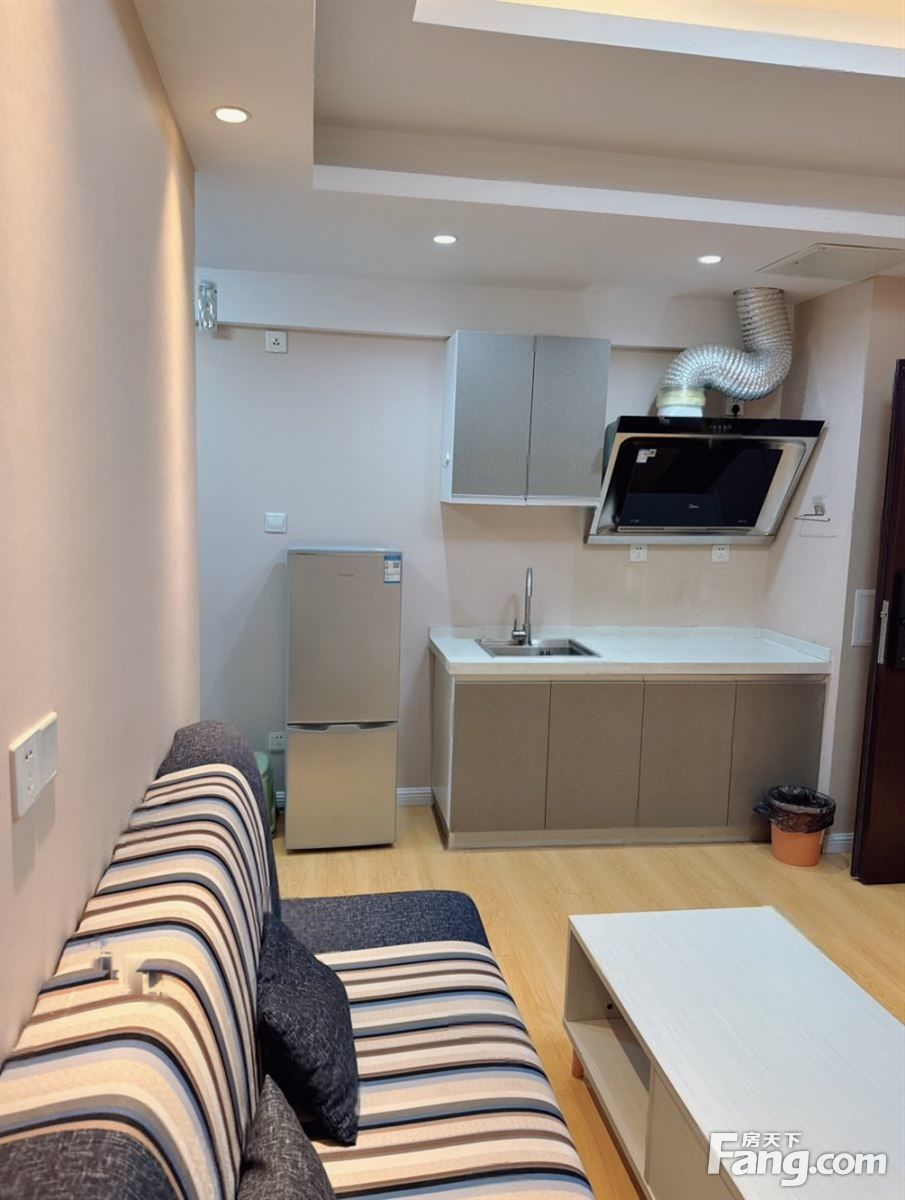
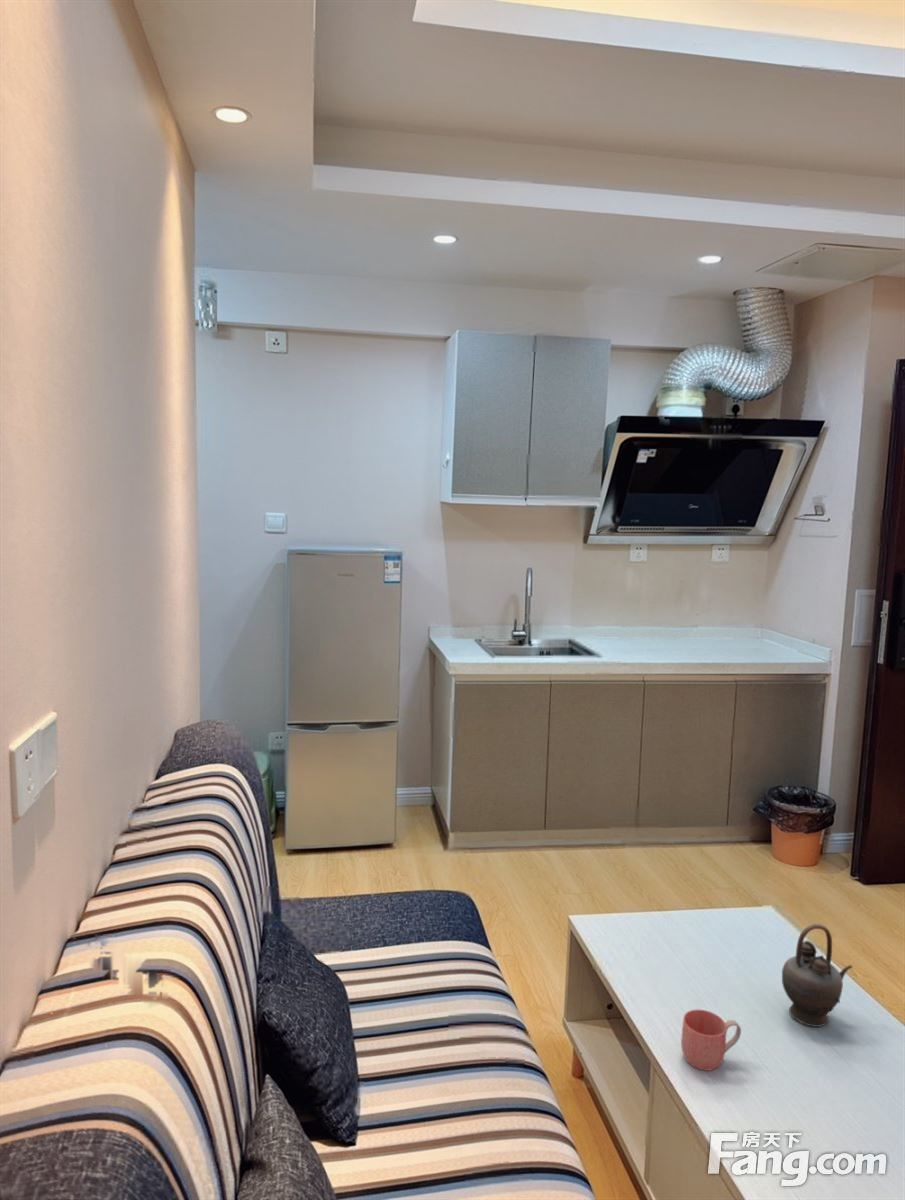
+ mug (711, 1040)
+ teapot (818, 971)
